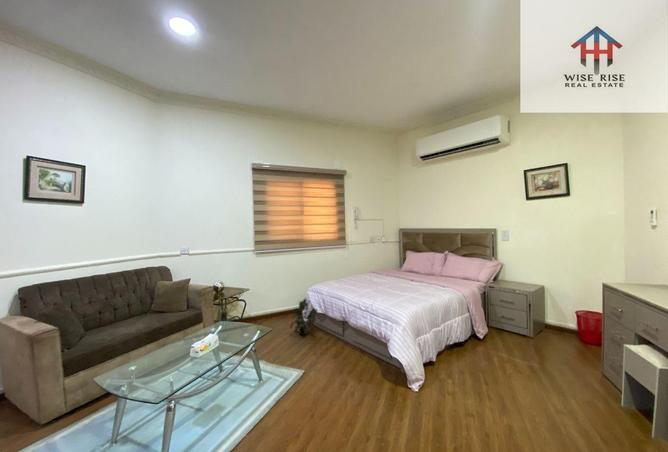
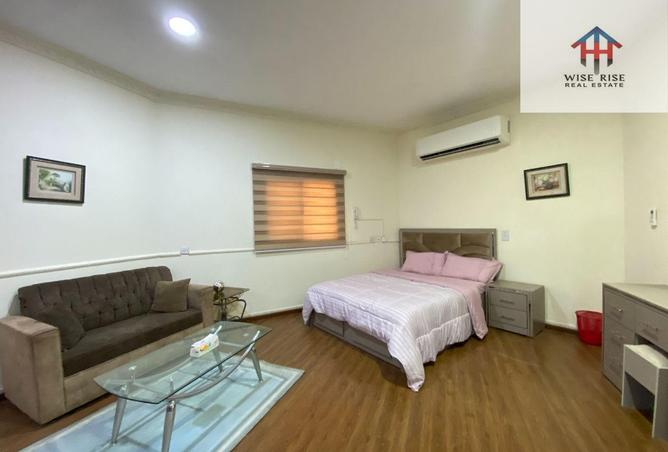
- potted plant (300, 317)
